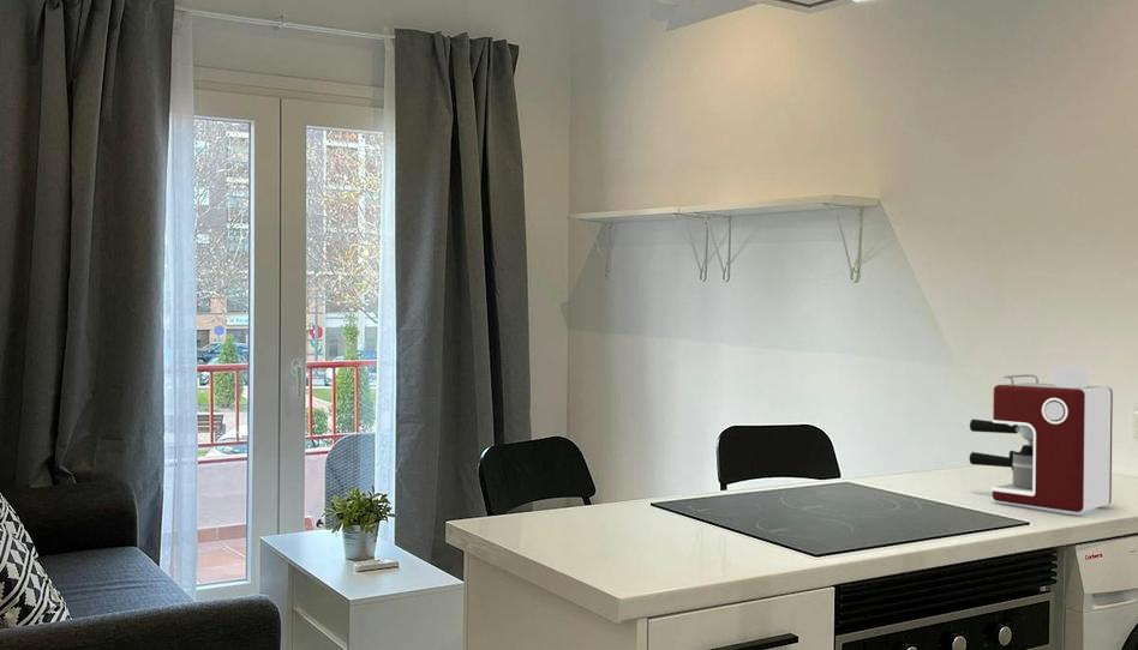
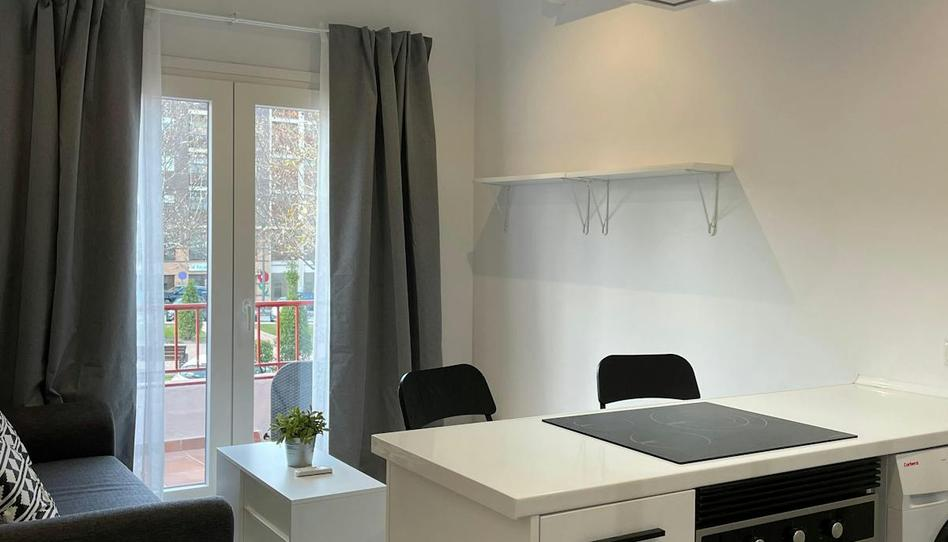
- coffee maker (1031, 432)
